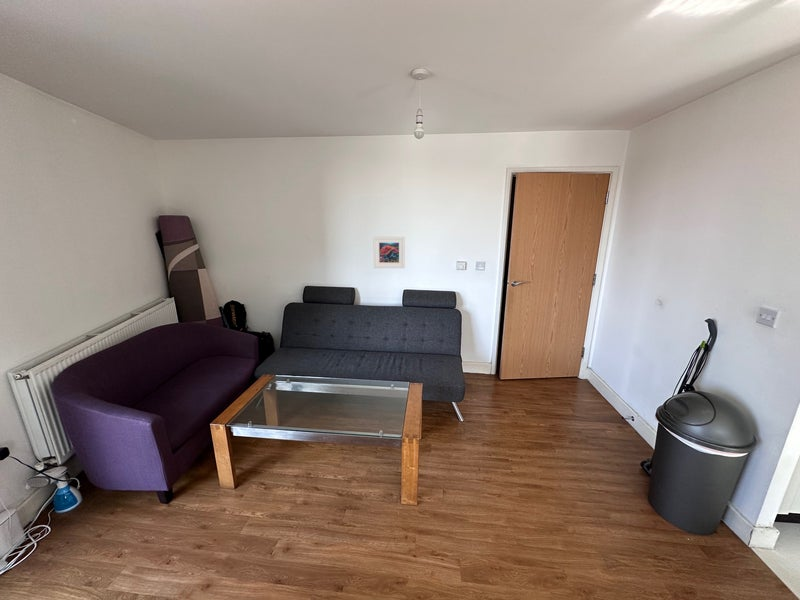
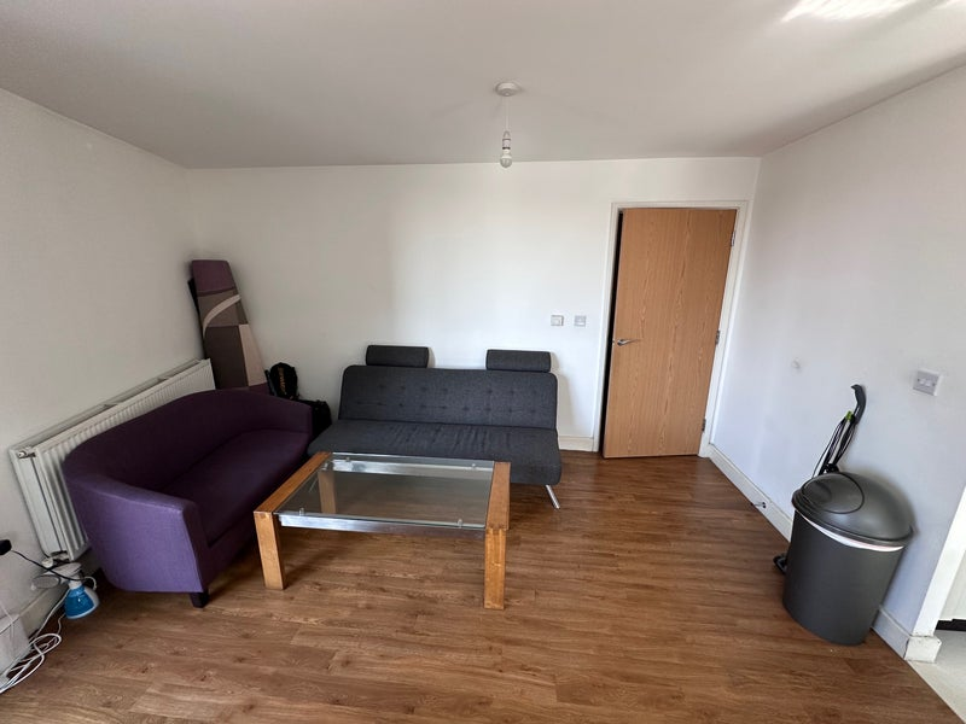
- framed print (389, 252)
